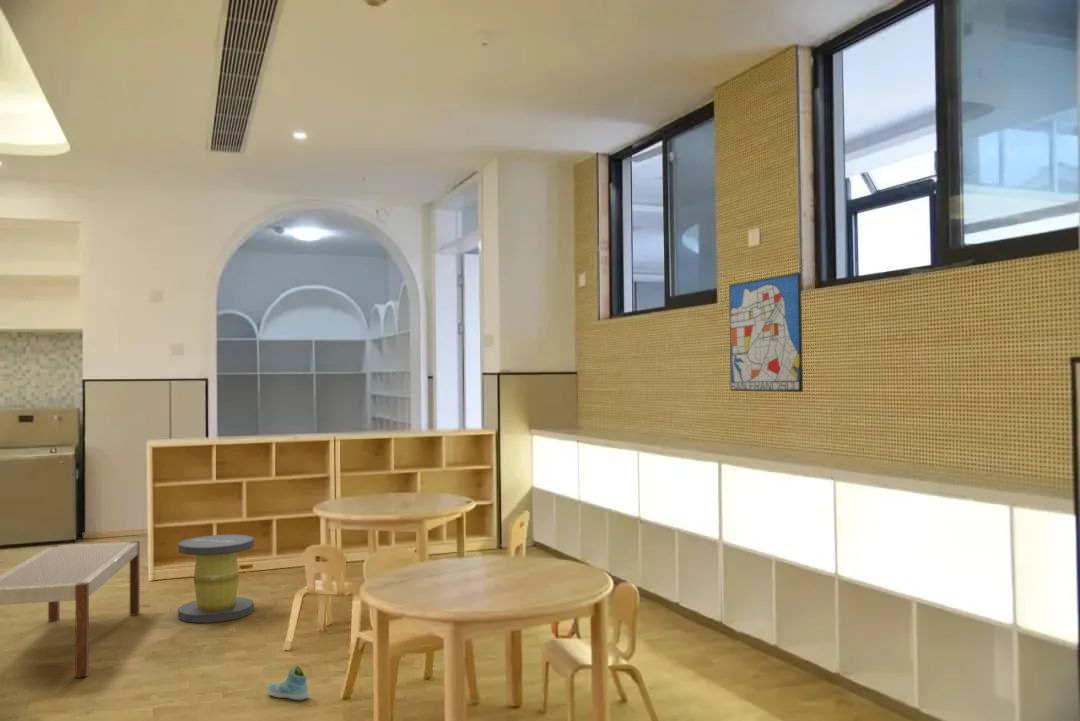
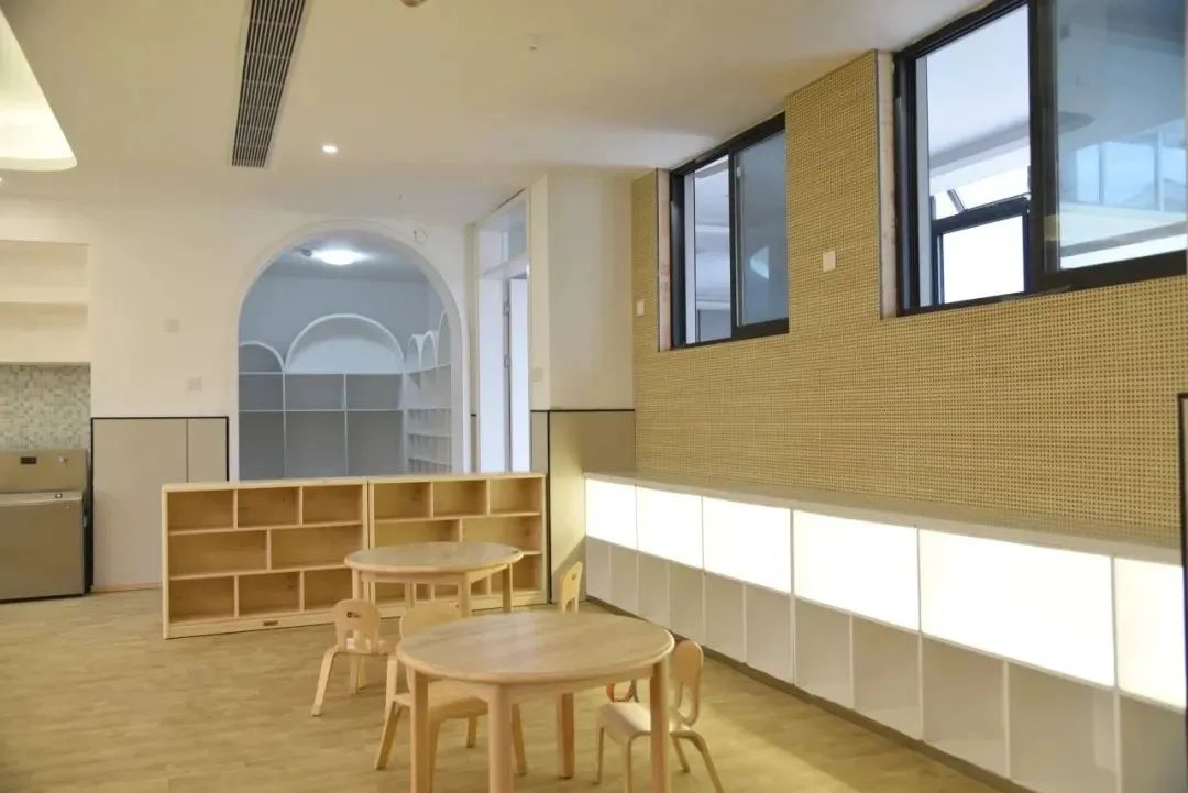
- wall art (763, 335)
- sneaker (288, 680)
- bench (66, 600)
- stool (216, 576)
